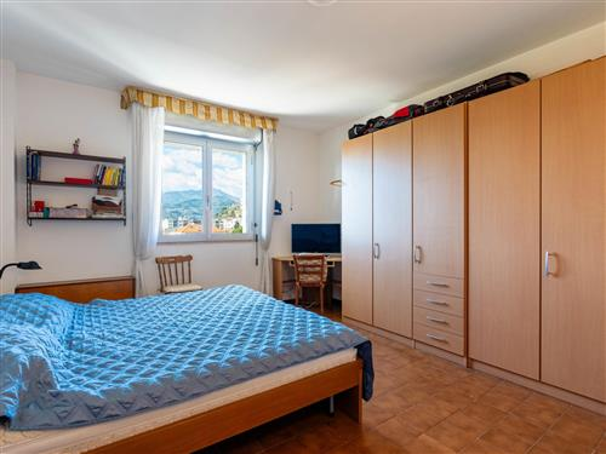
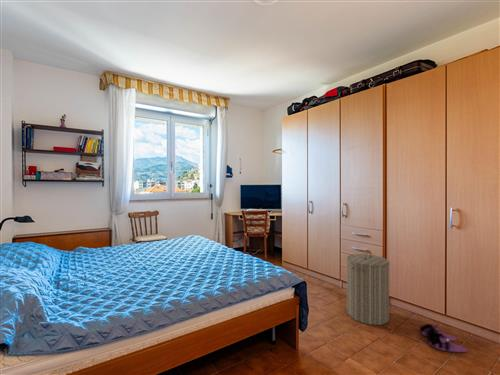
+ laundry hamper (367, 282)
+ slippers (441, 335)
